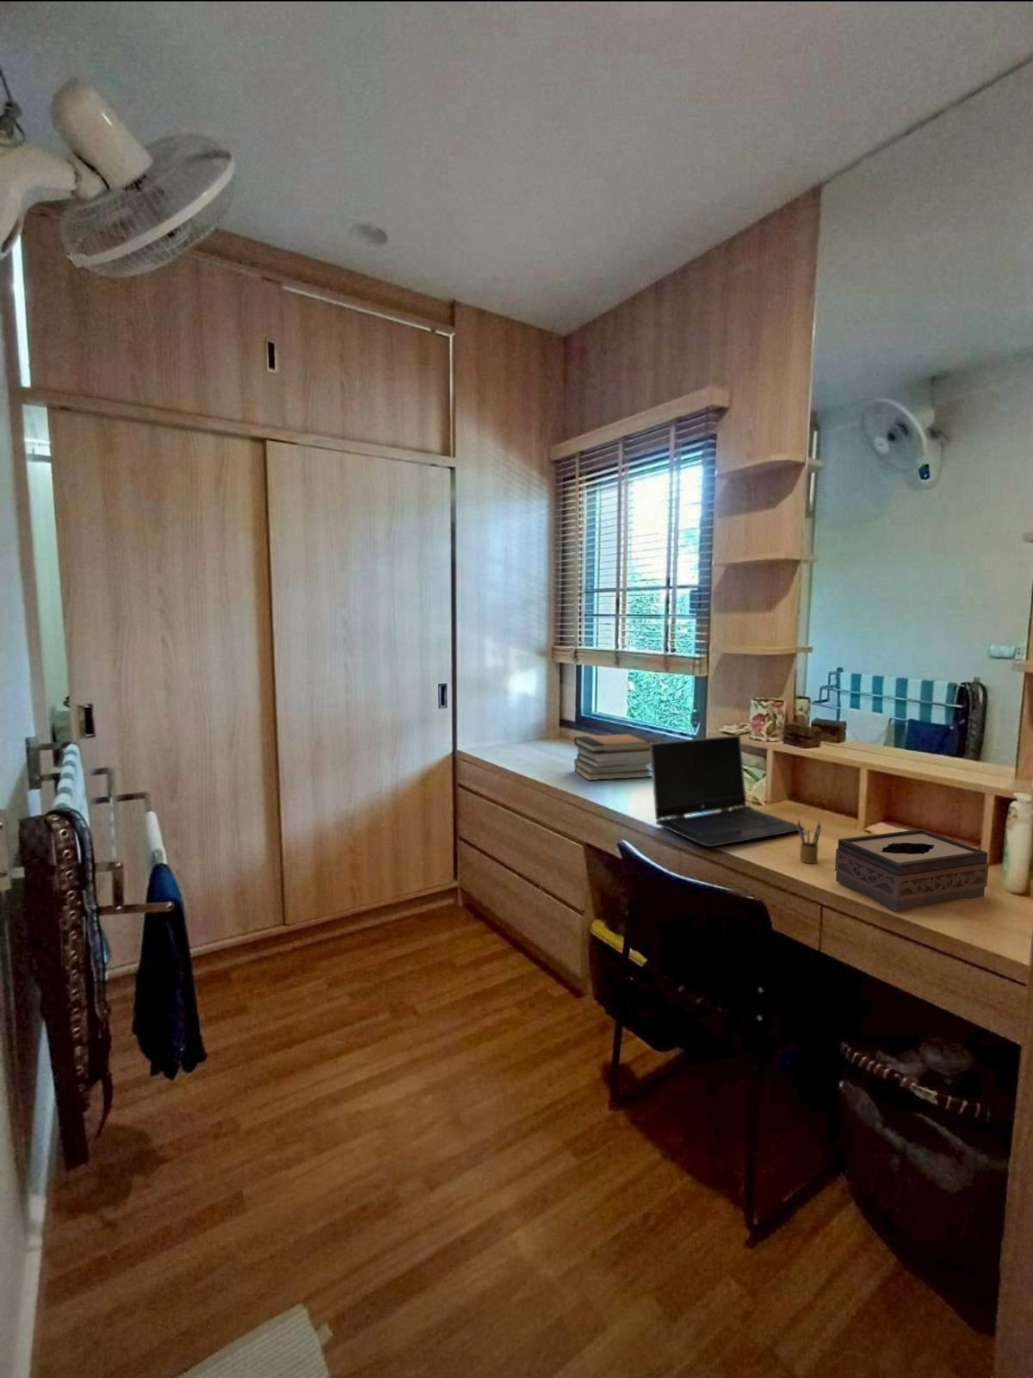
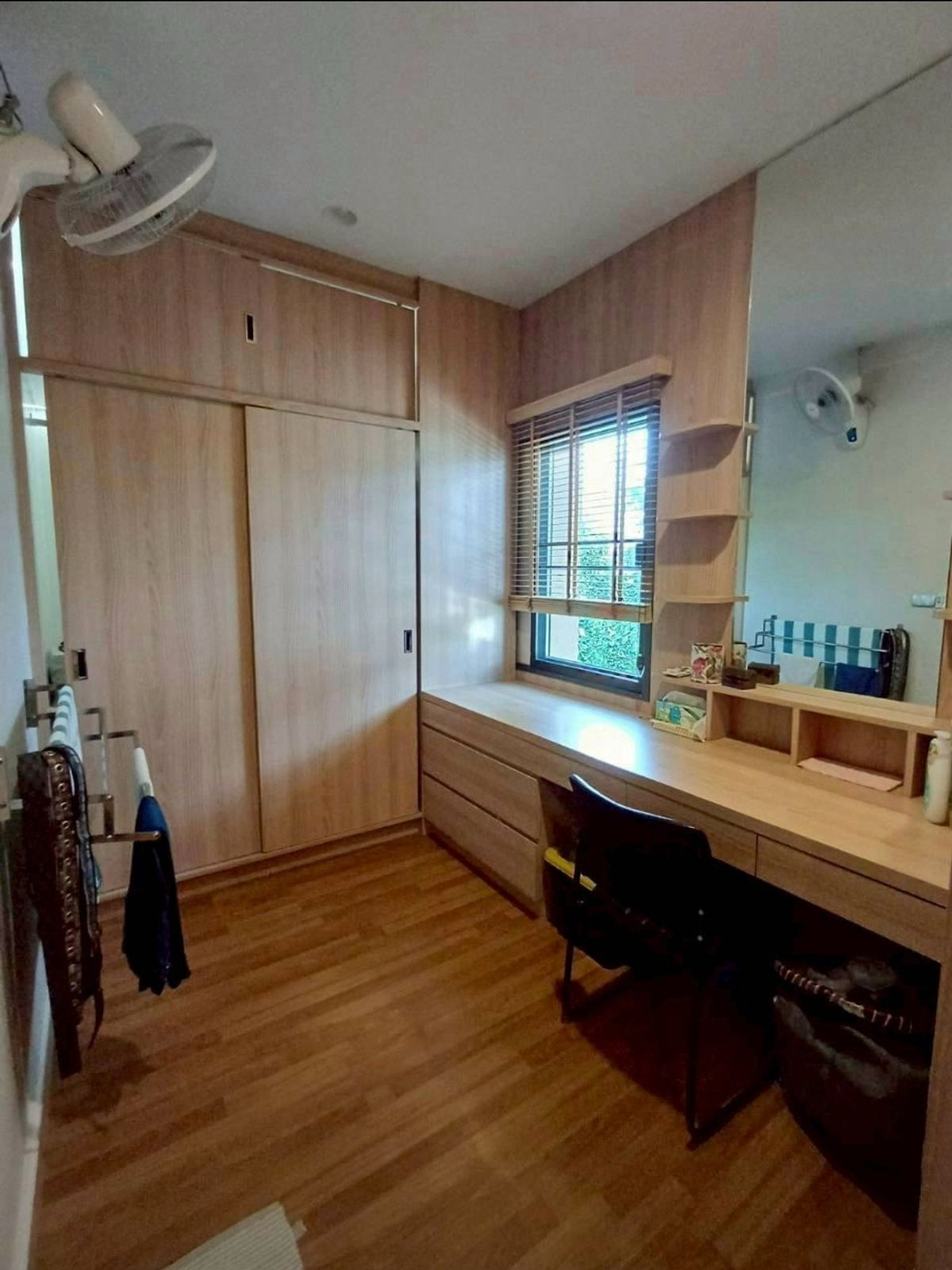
- tissue box (909, 867)
- book stack (614, 756)
- laptop computer (725, 787)
- pencil box (808, 841)
